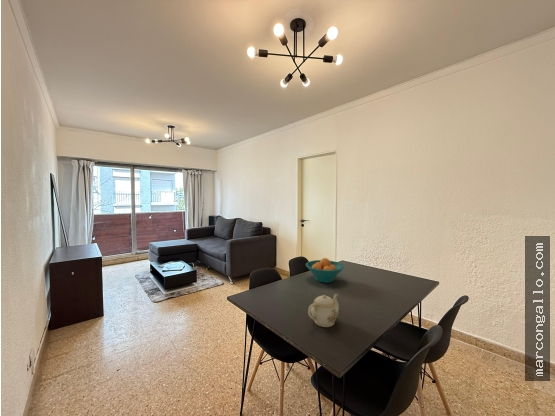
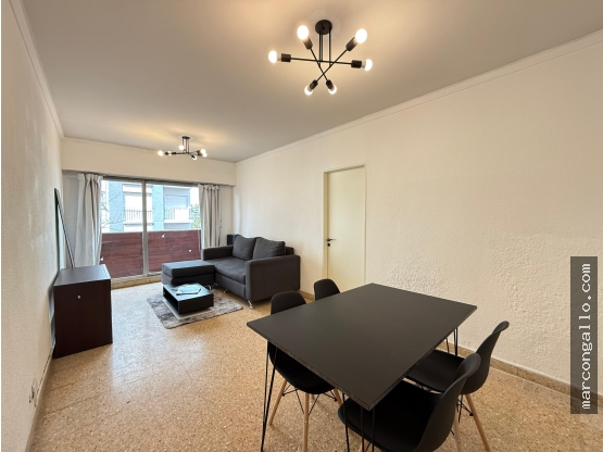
- fruit bowl (324, 268)
- teapot (323, 308)
